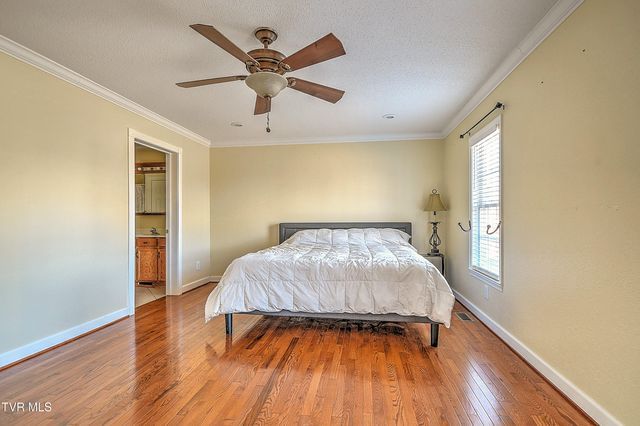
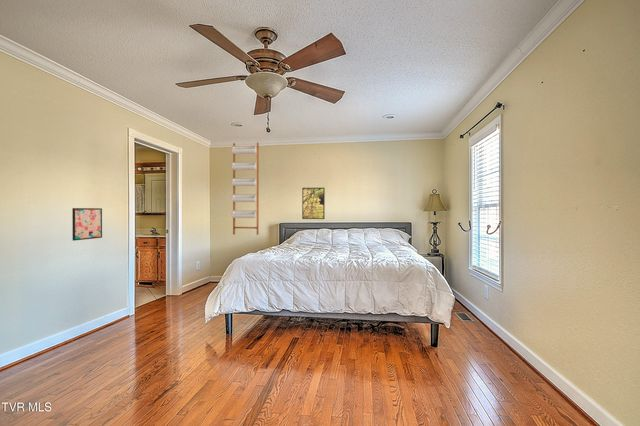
+ shelf (244, 185)
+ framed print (313, 203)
+ wall art (88, 223)
